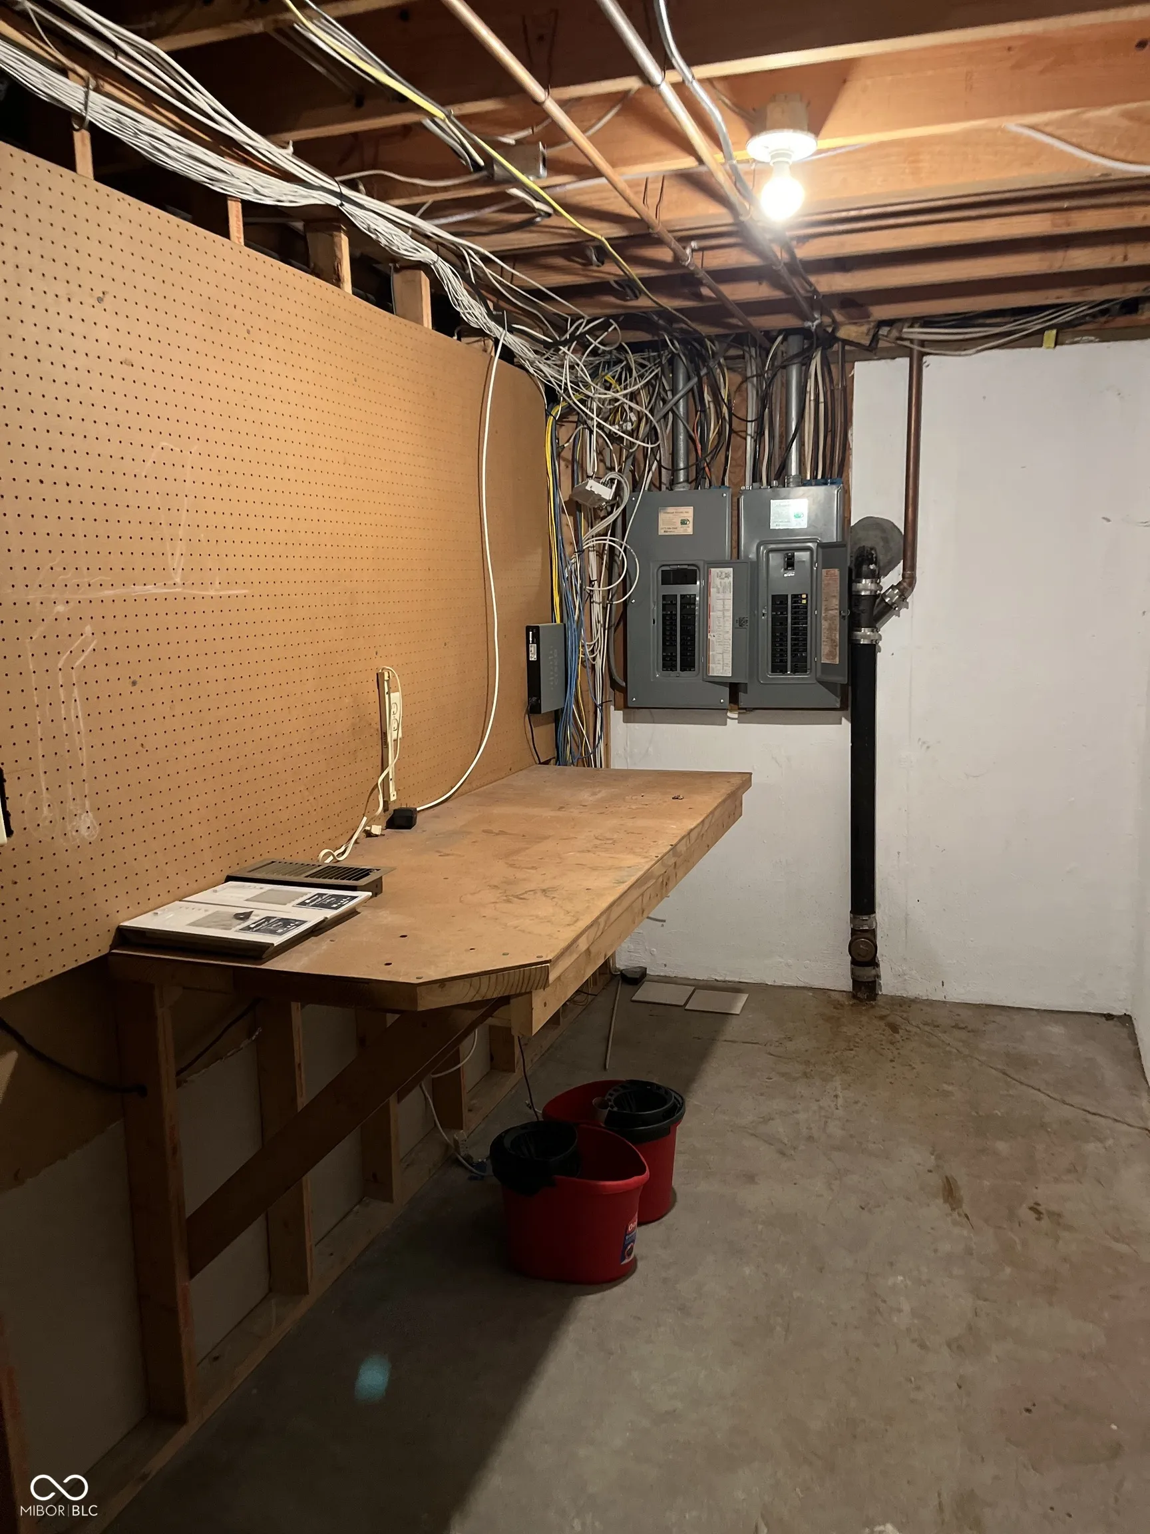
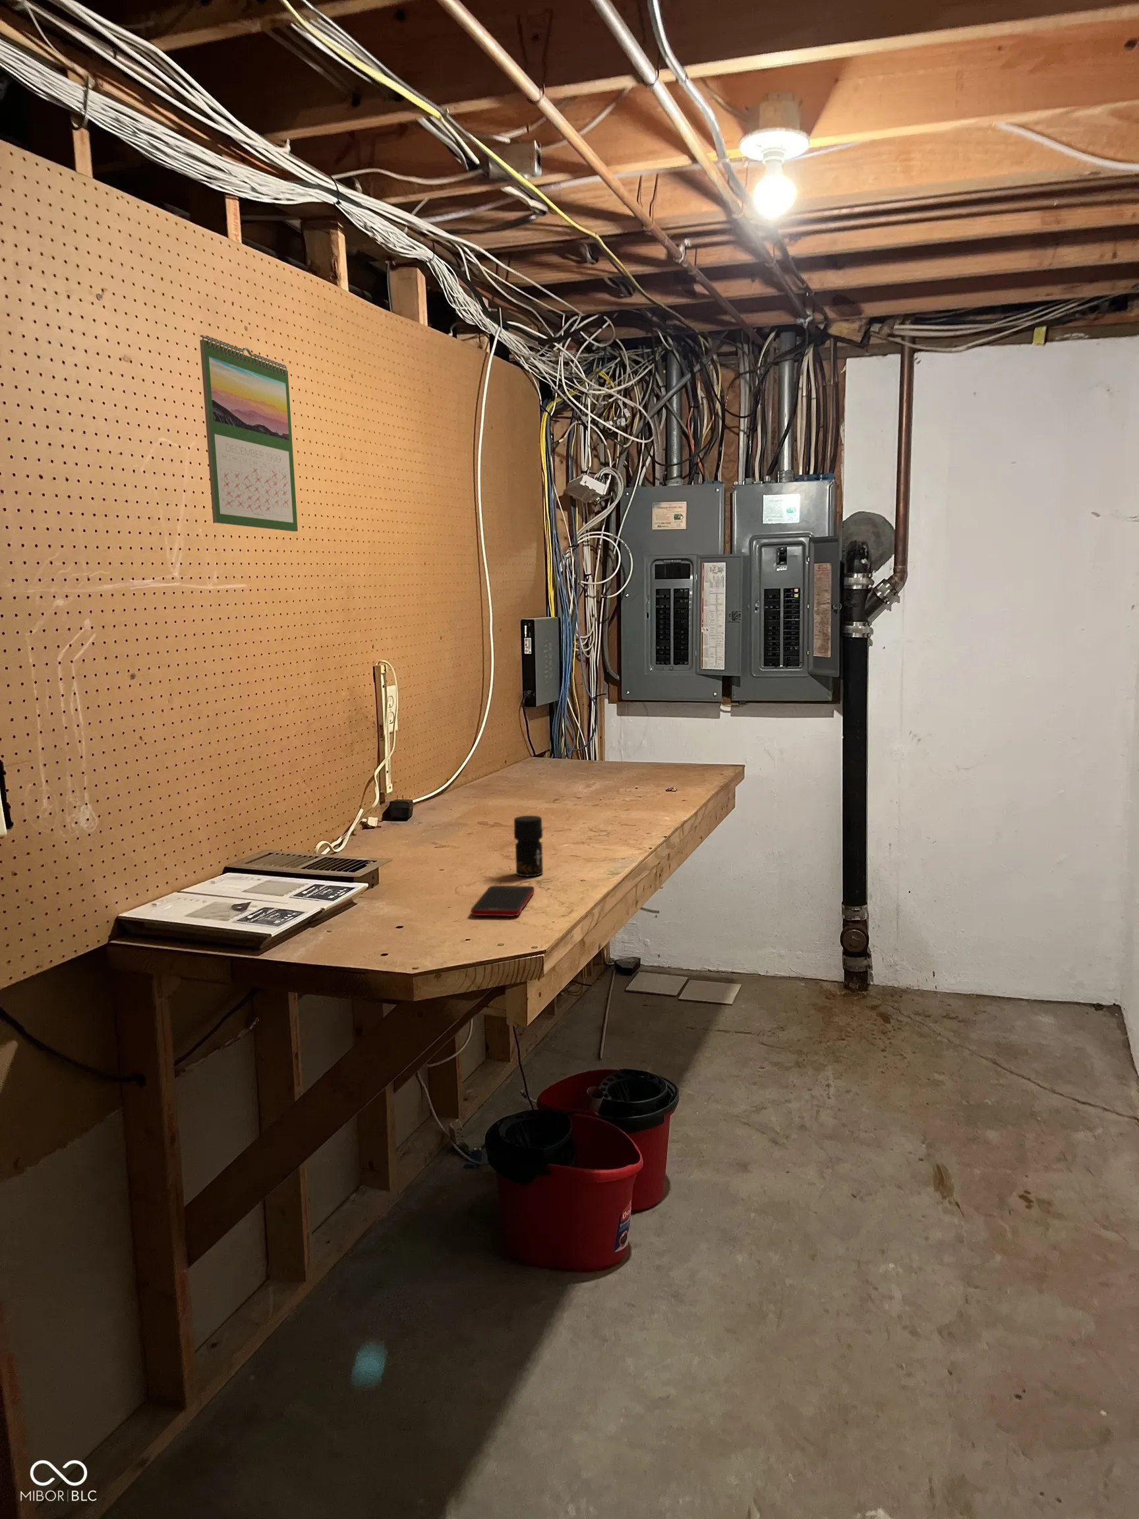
+ jar (529, 846)
+ calendar (251, 439)
+ cell phone (504, 899)
